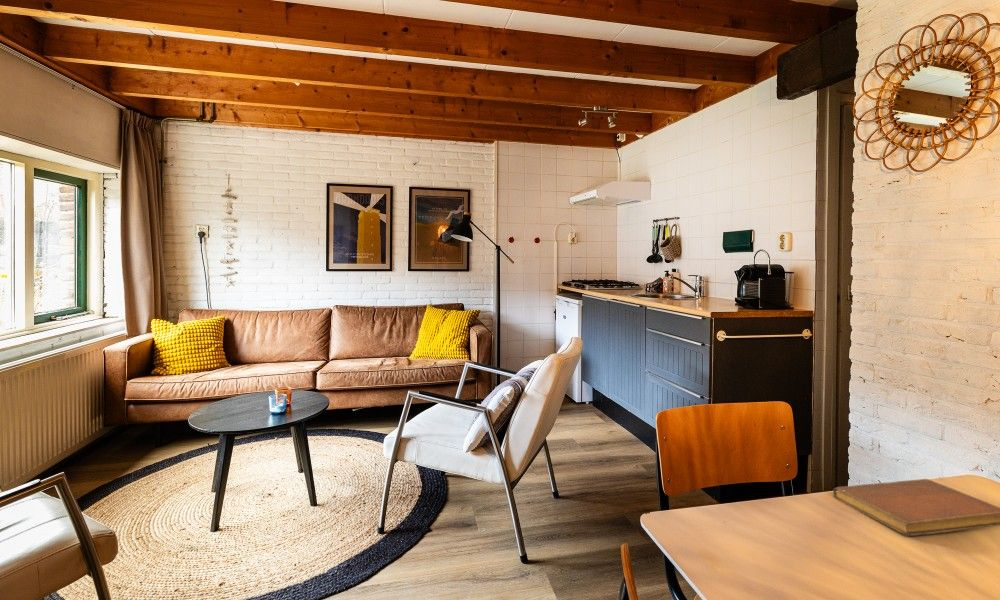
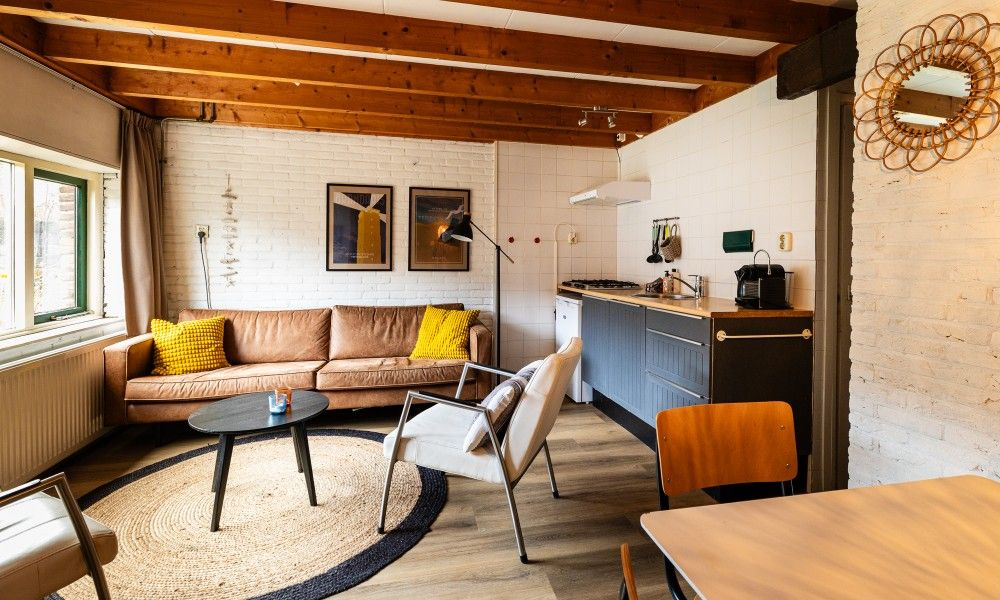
- notebook (916, 504)
